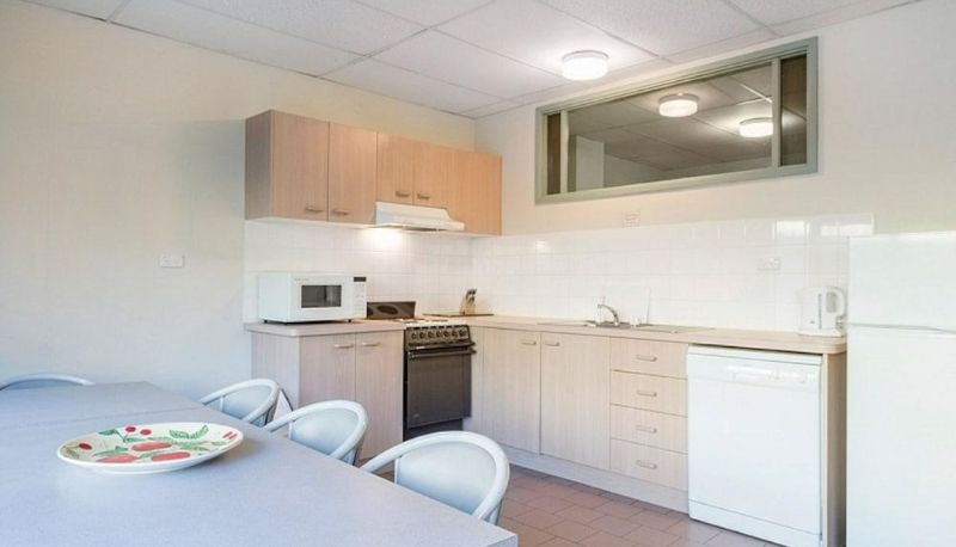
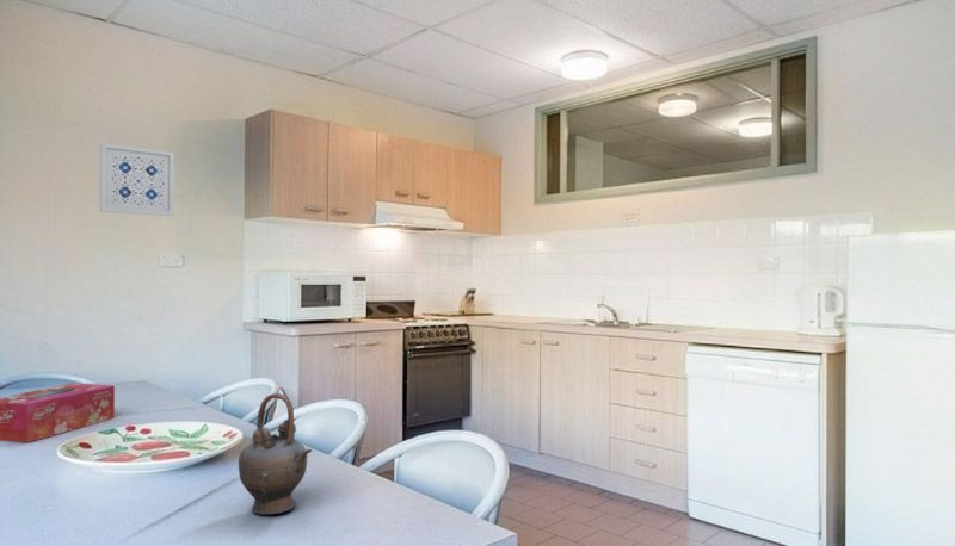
+ teapot (278, 452)
+ tissue box (51, 410)
+ wall art (137, 180)
